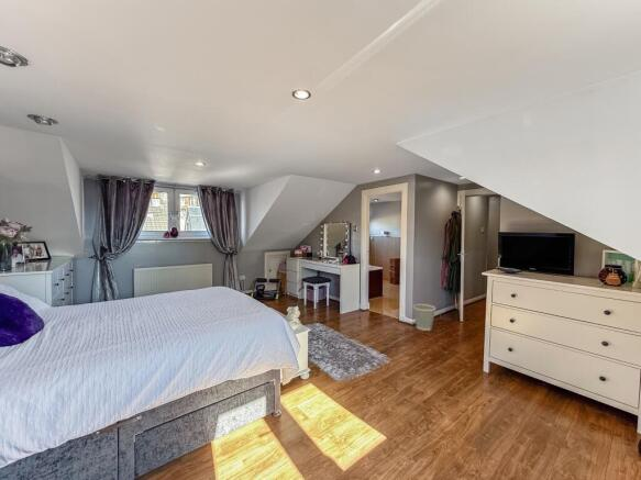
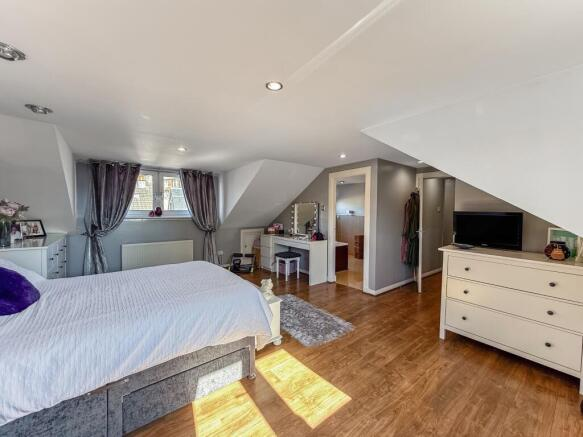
- wastebasket (423, 316)
